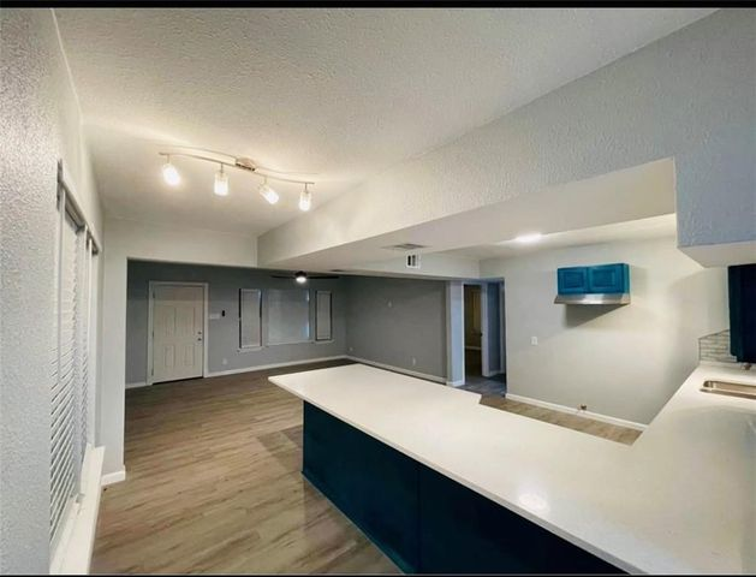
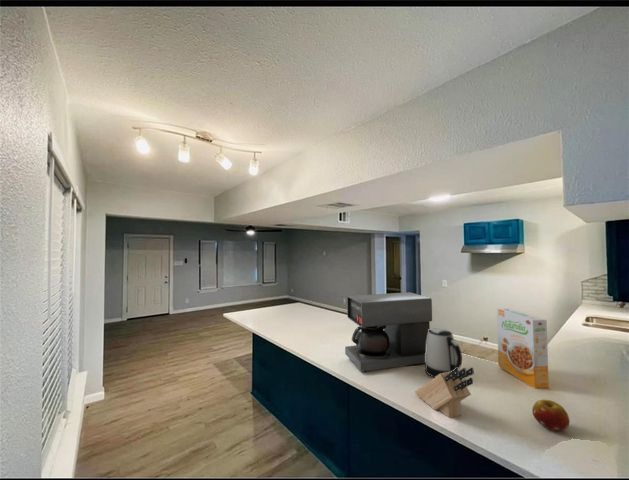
+ coffee maker (387, 328)
+ cereal box (520, 345)
+ kettle (443, 353)
+ knife block (443, 382)
+ fruit (550, 414)
